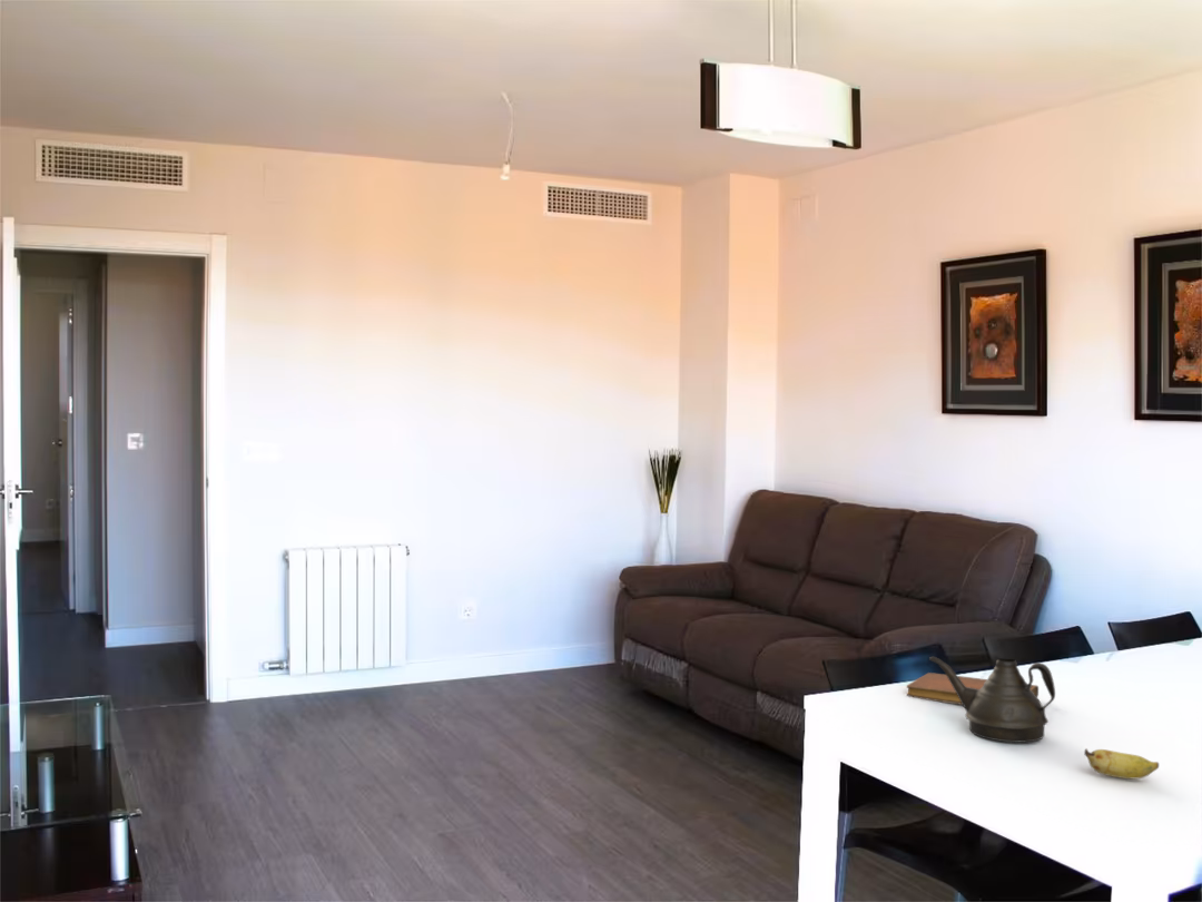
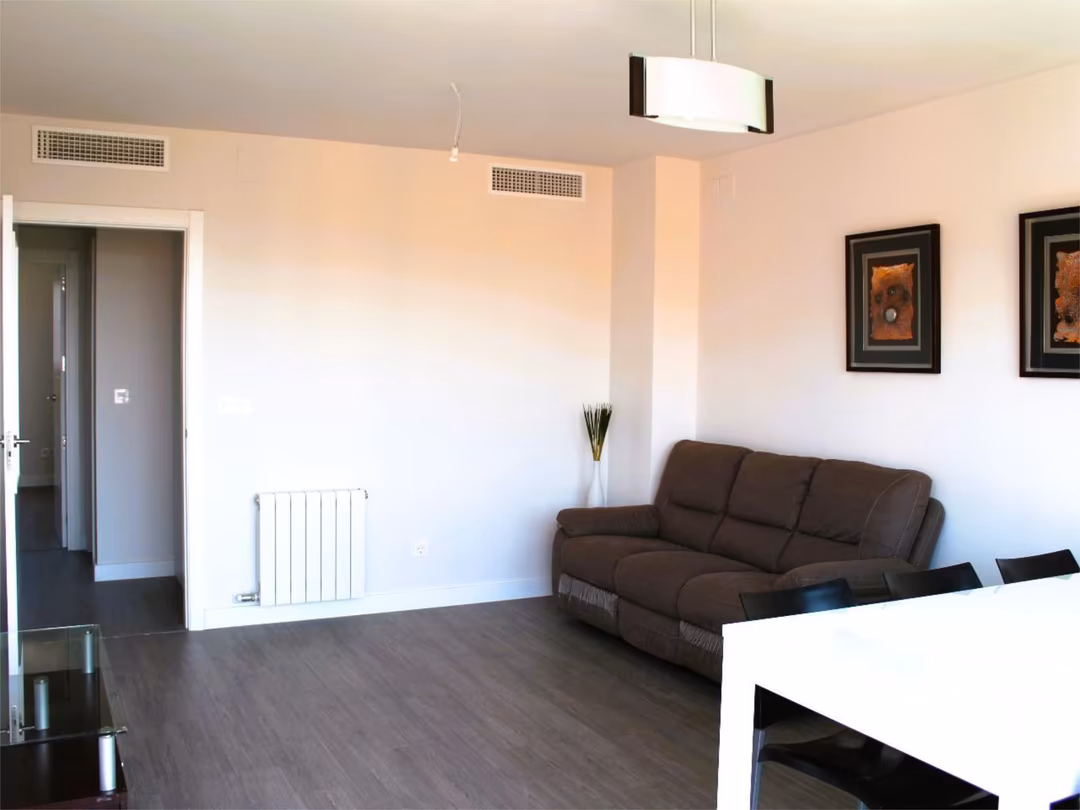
- banana (1121, 764)
- notebook (972, 687)
- teapot (991, 694)
